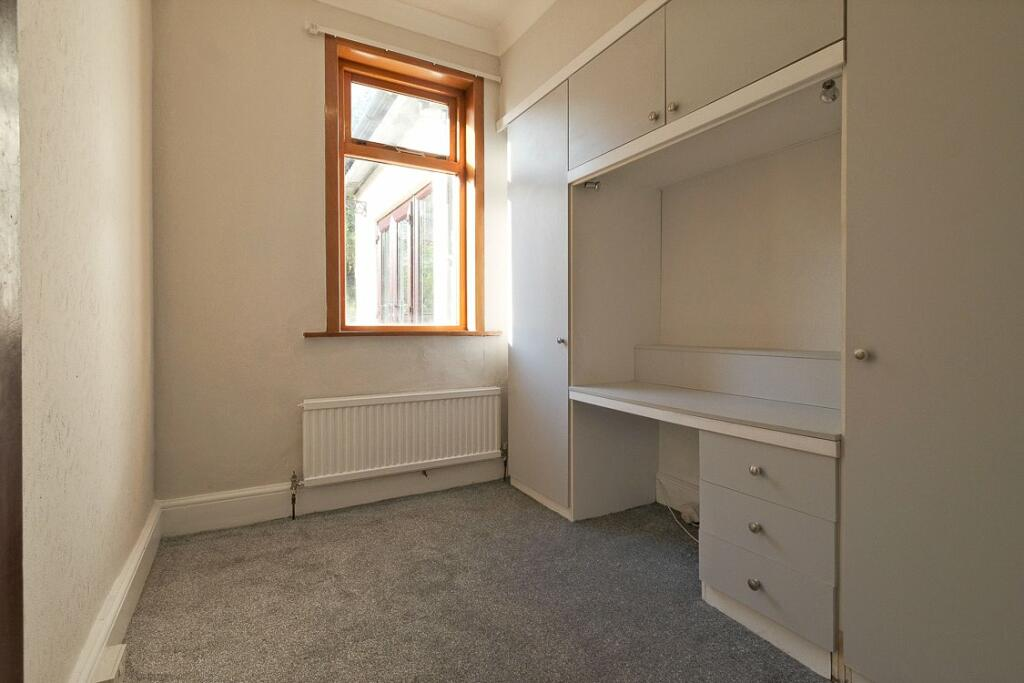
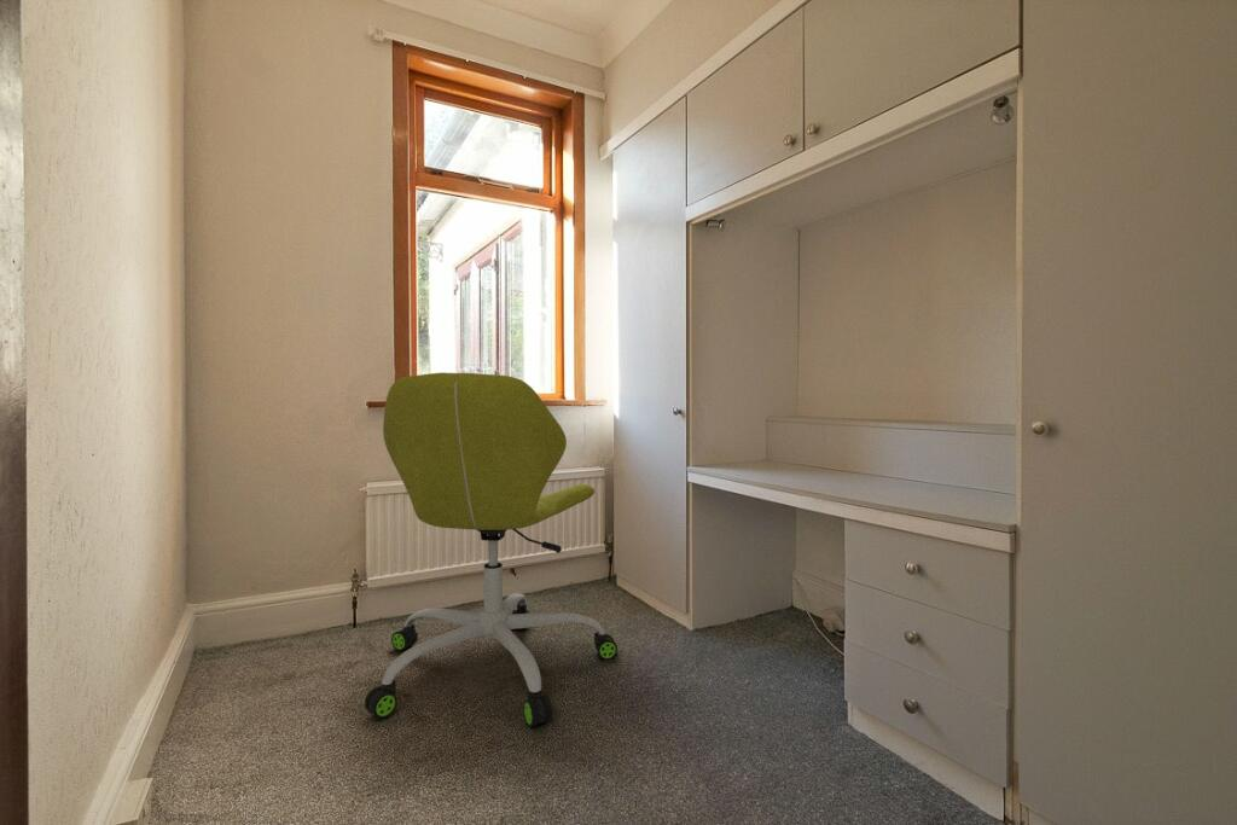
+ office chair (490, 524)
